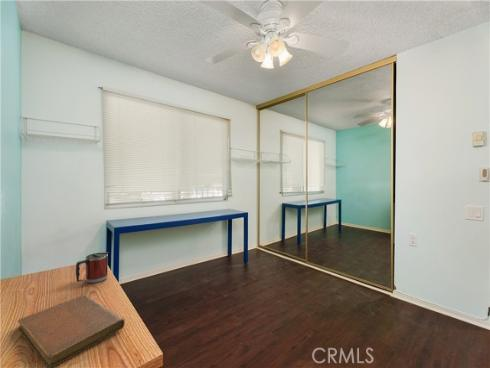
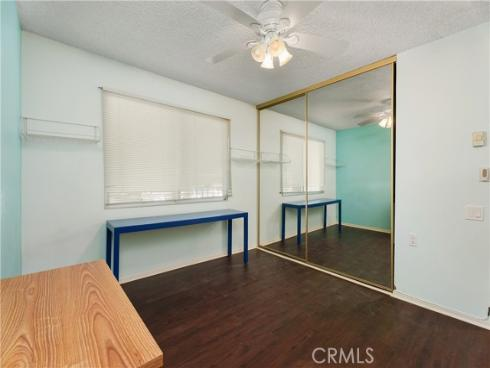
- notebook (71, 323)
- mug (93, 268)
